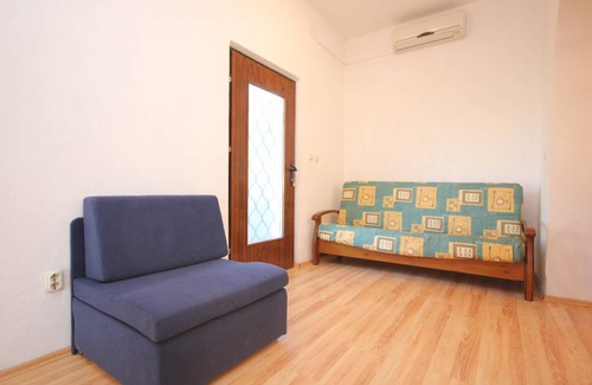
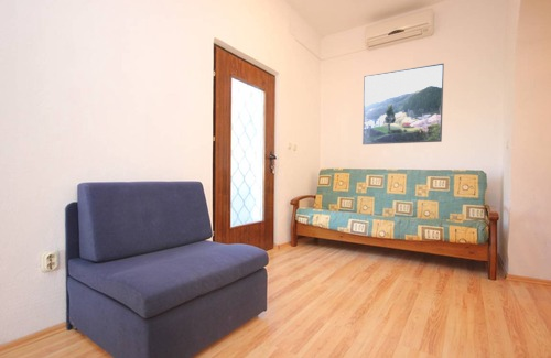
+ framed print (400, 107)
